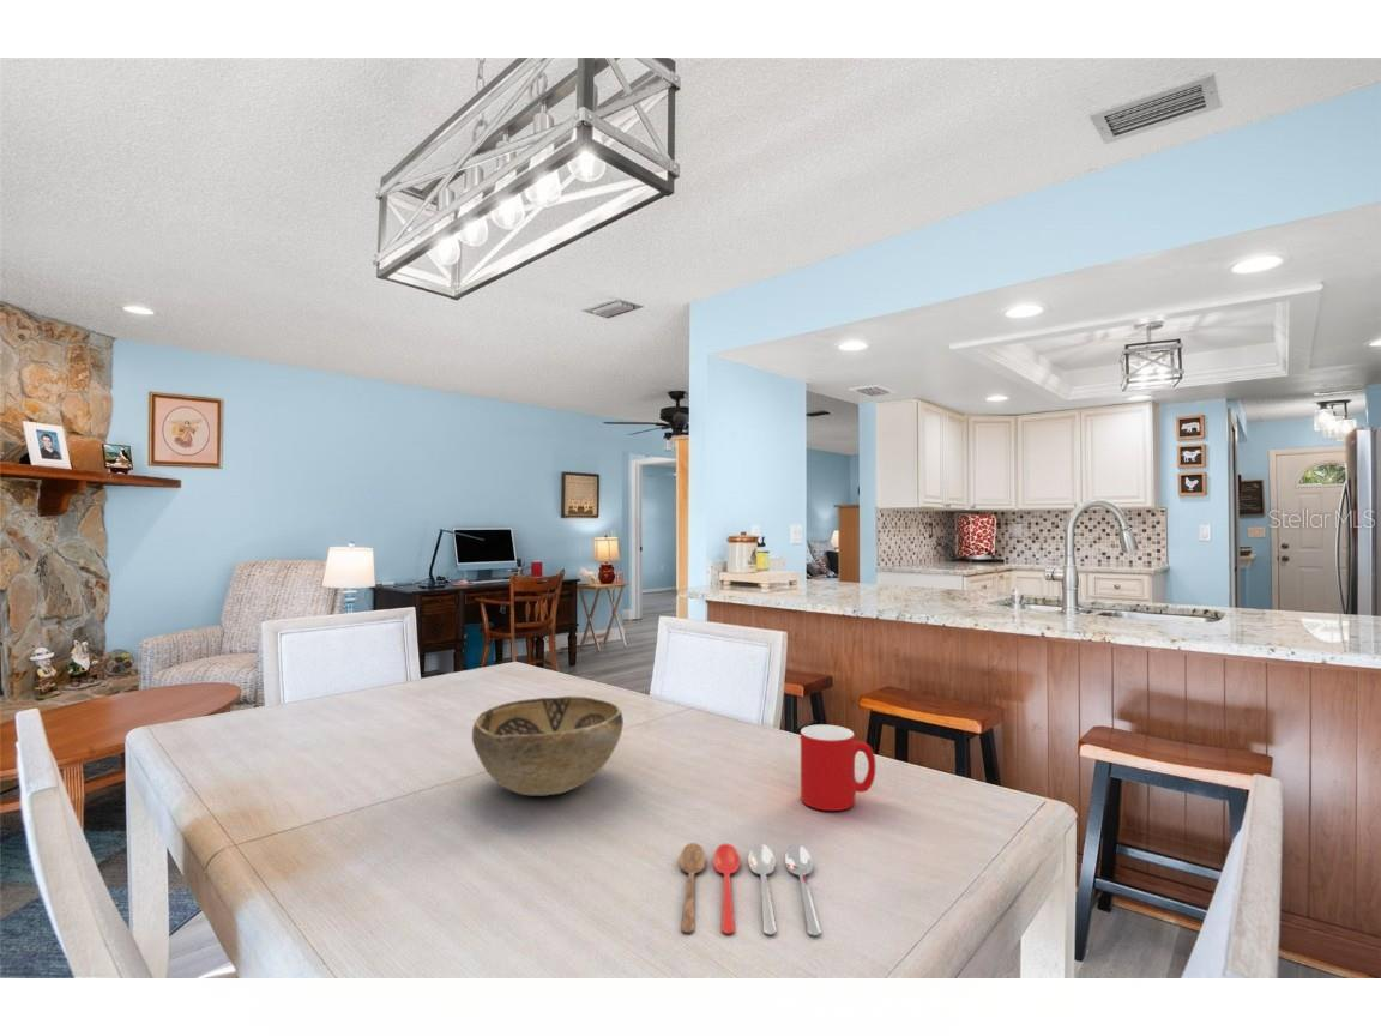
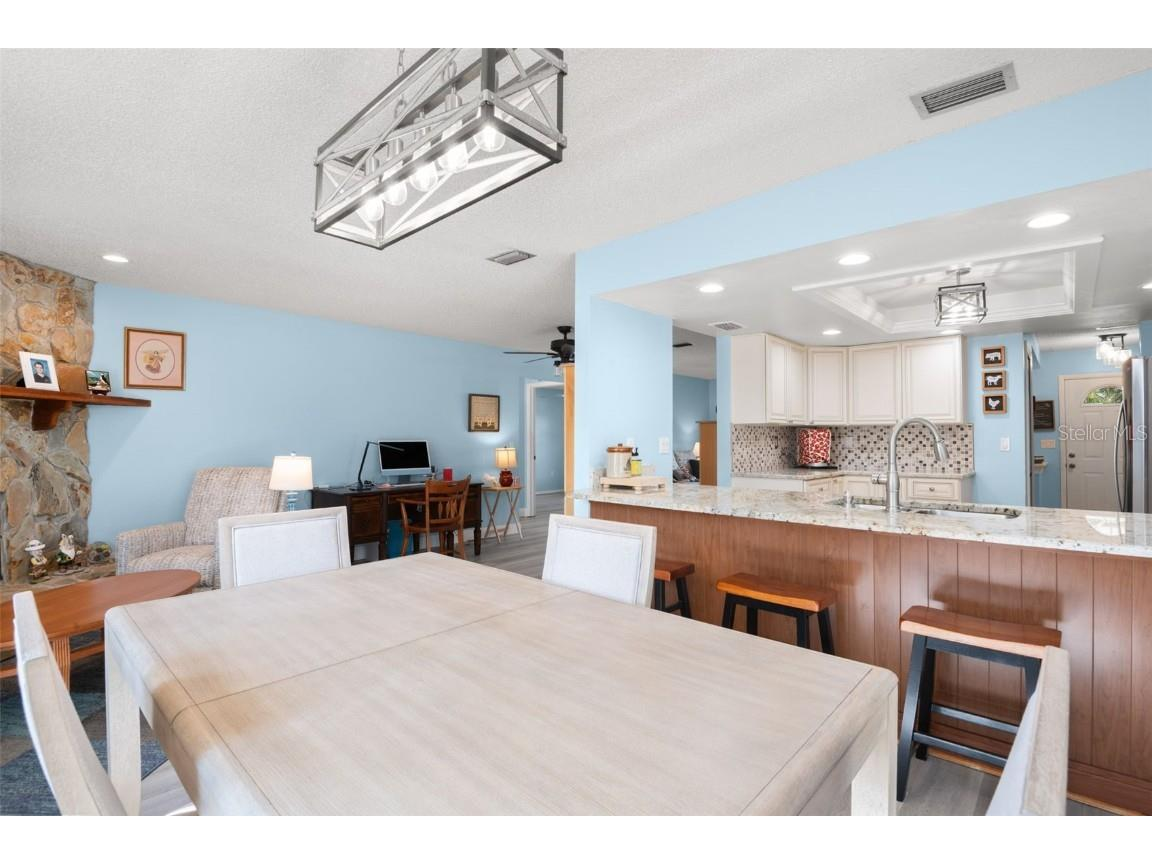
- decorative bowl (549, 749)
- cooking utensil (754, 872)
- cup (838, 766)
